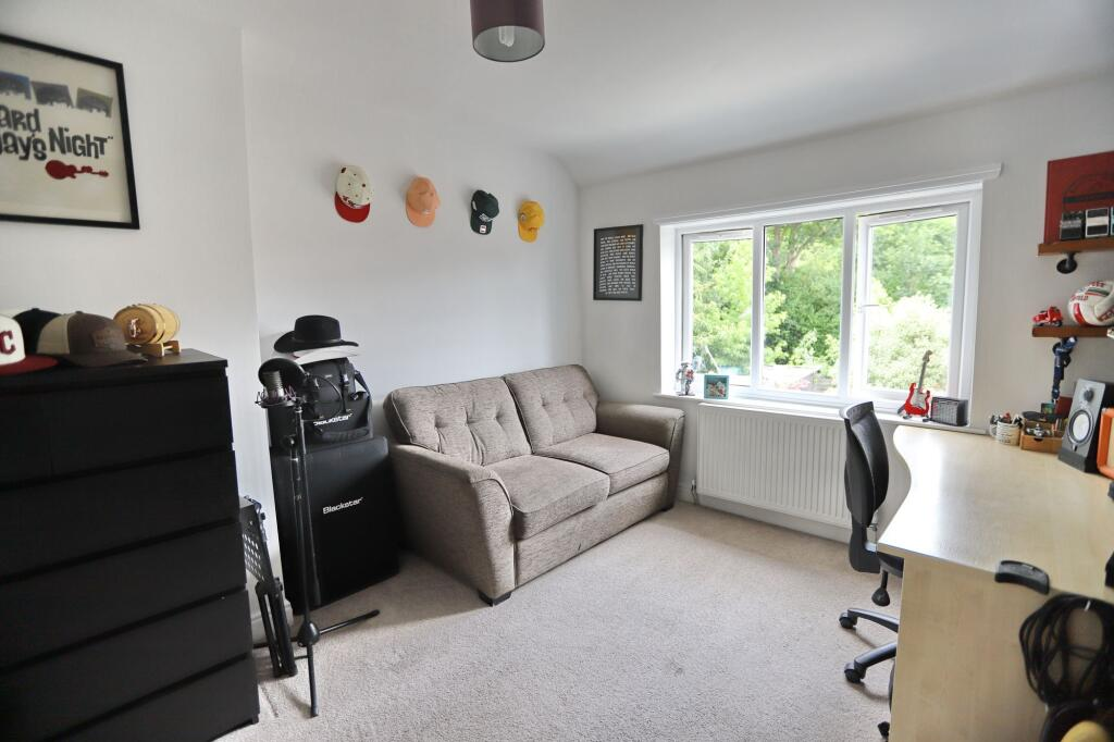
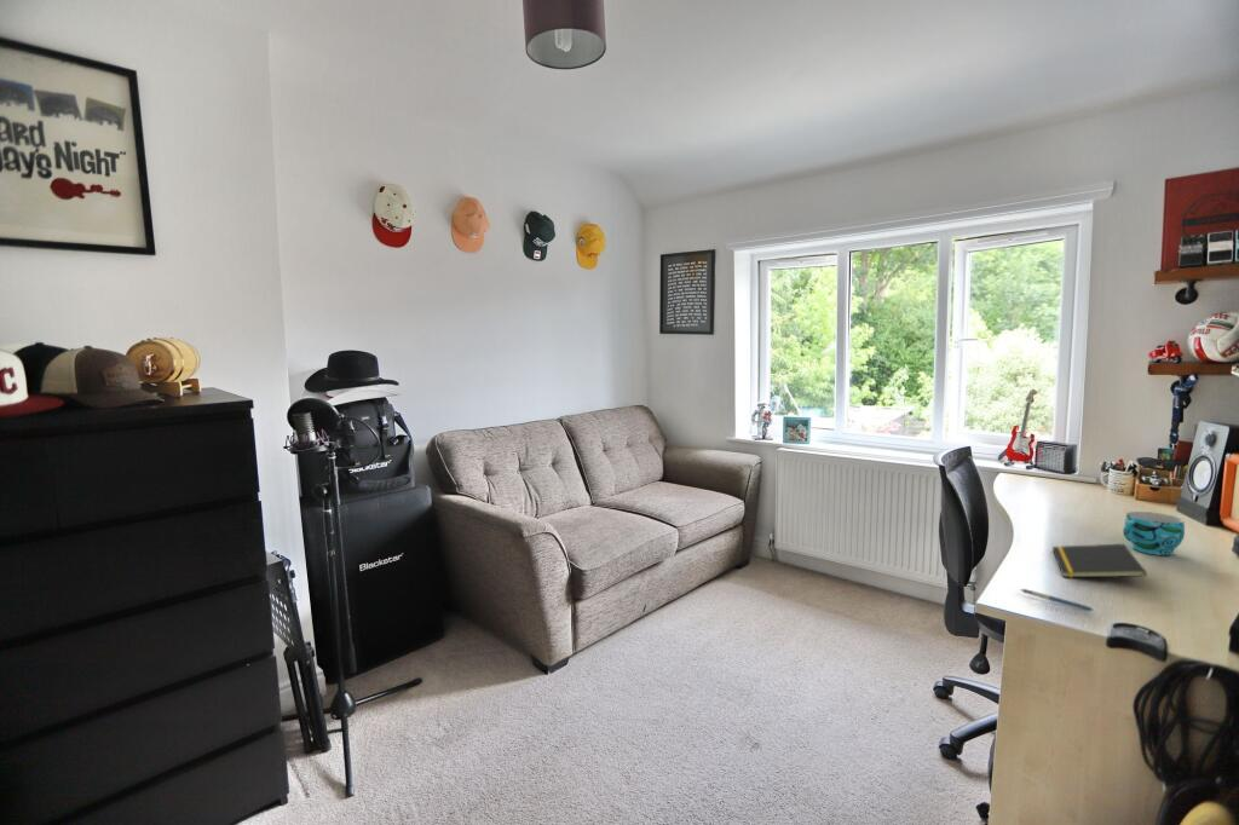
+ pen (1055, 599)
+ cup (1152, 533)
+ notepad (1094, 559)
